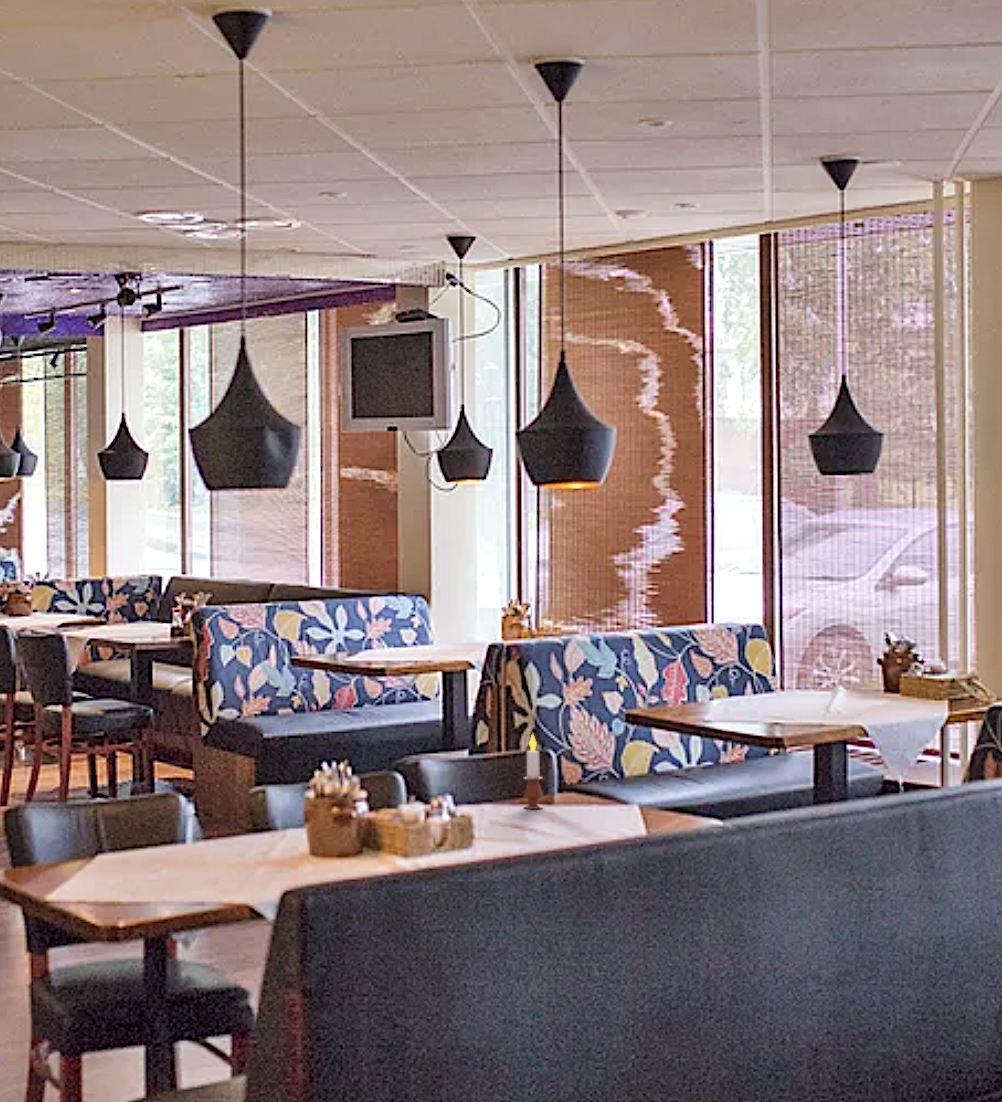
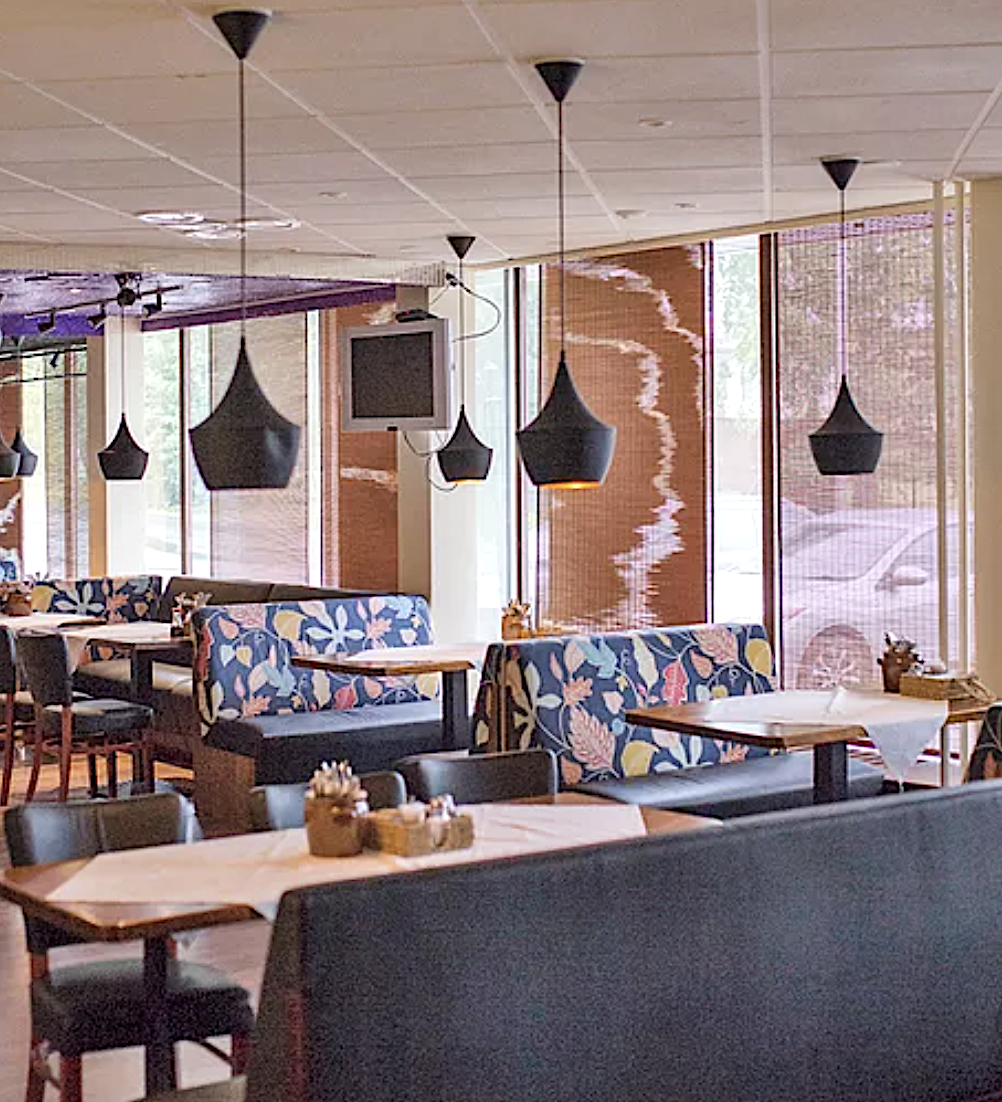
- candle (533, 769)
